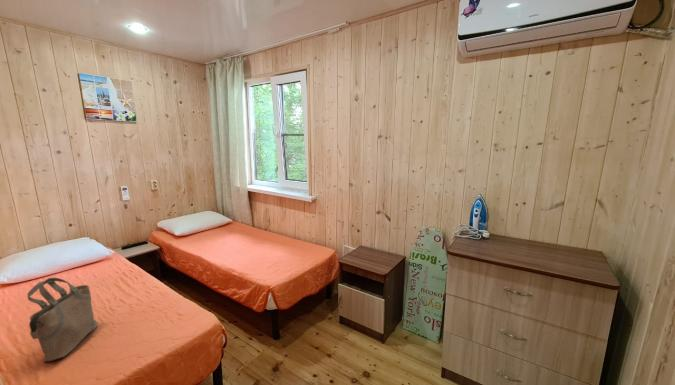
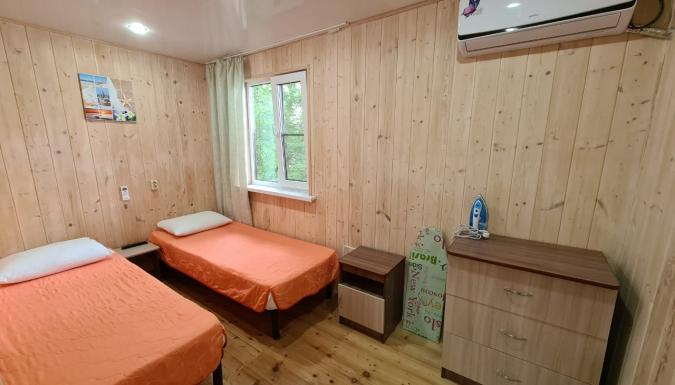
- tote bag (59, 313)
